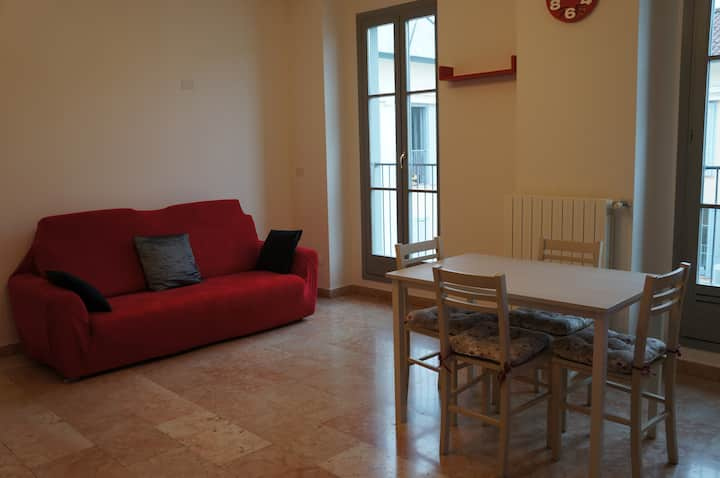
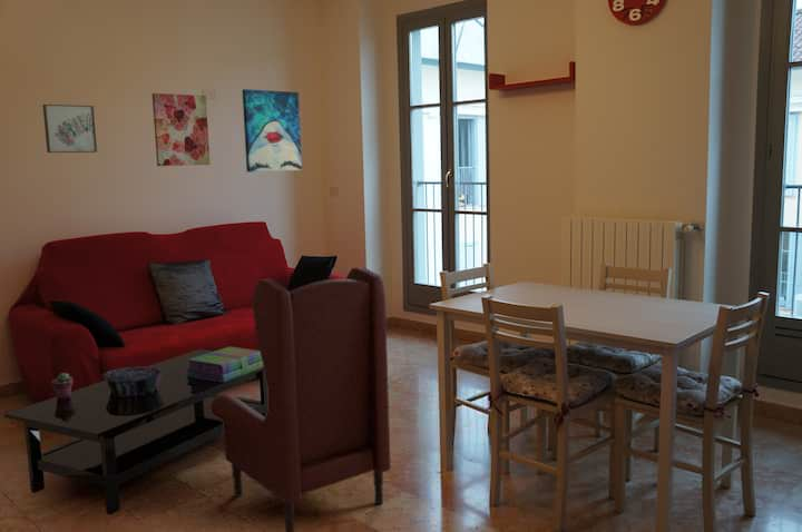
+ wall art (182, 130)
+ decorative bowl (131, 381)
+ wall art (70, 128)
+ wall art (273, 131)
+ armchair (300, 385)
+ stack of books (226, 363)
+ potted succulent (62, 384)
+ coffee table (159, 421)
